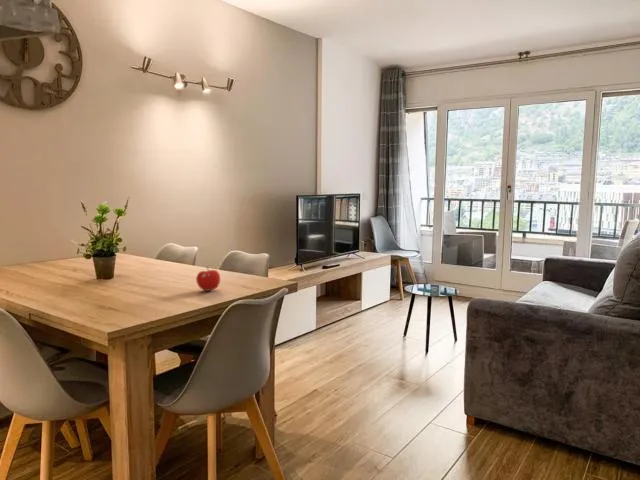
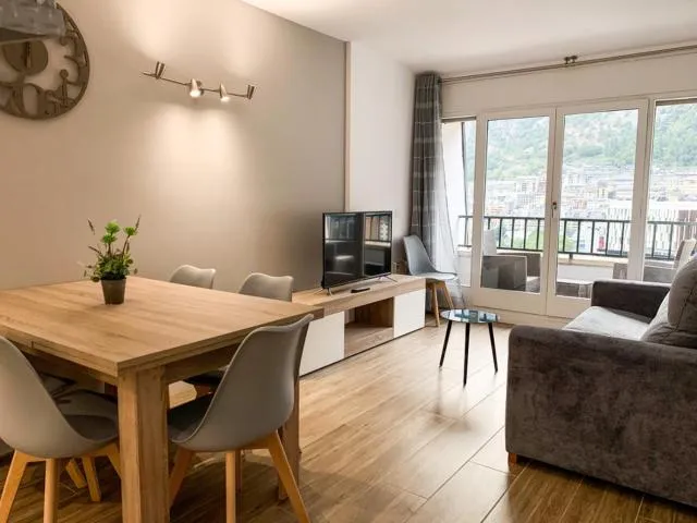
- fruit (208, 278)
